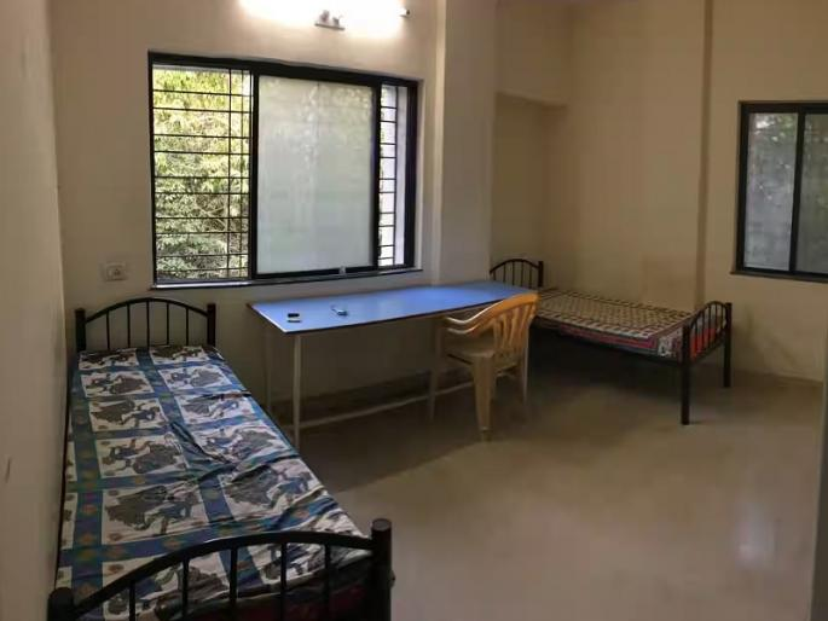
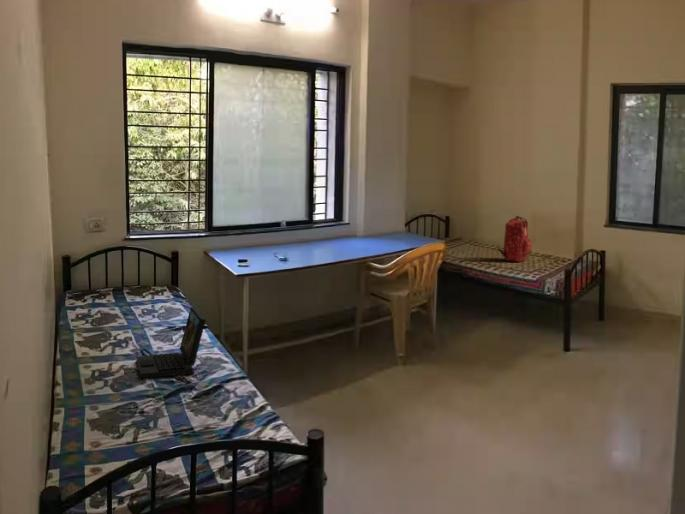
+ laptop (181, 342)
+ backpack (513, 238)
